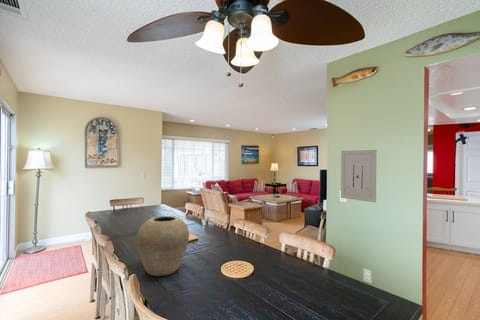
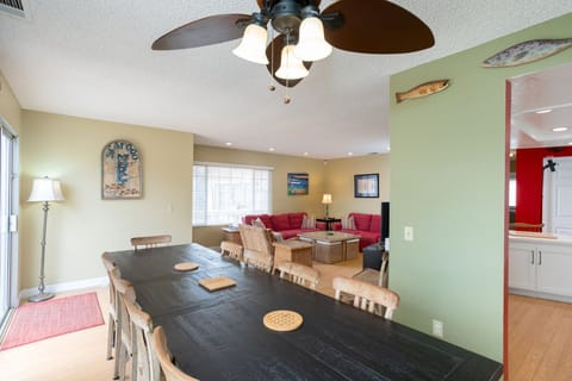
- wall art (357, 175)
- vase (163, 243)
